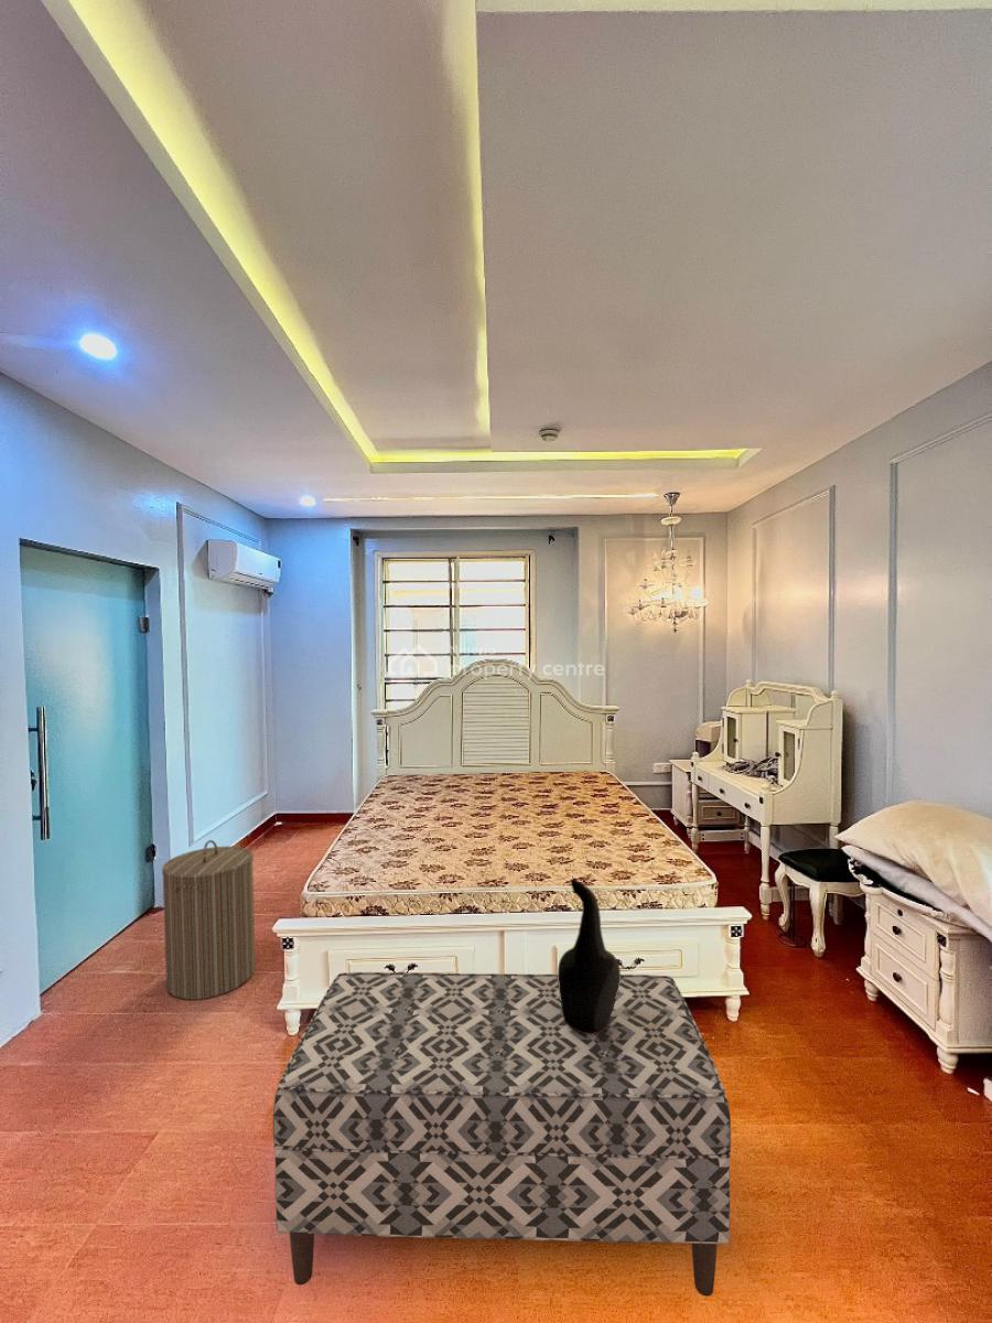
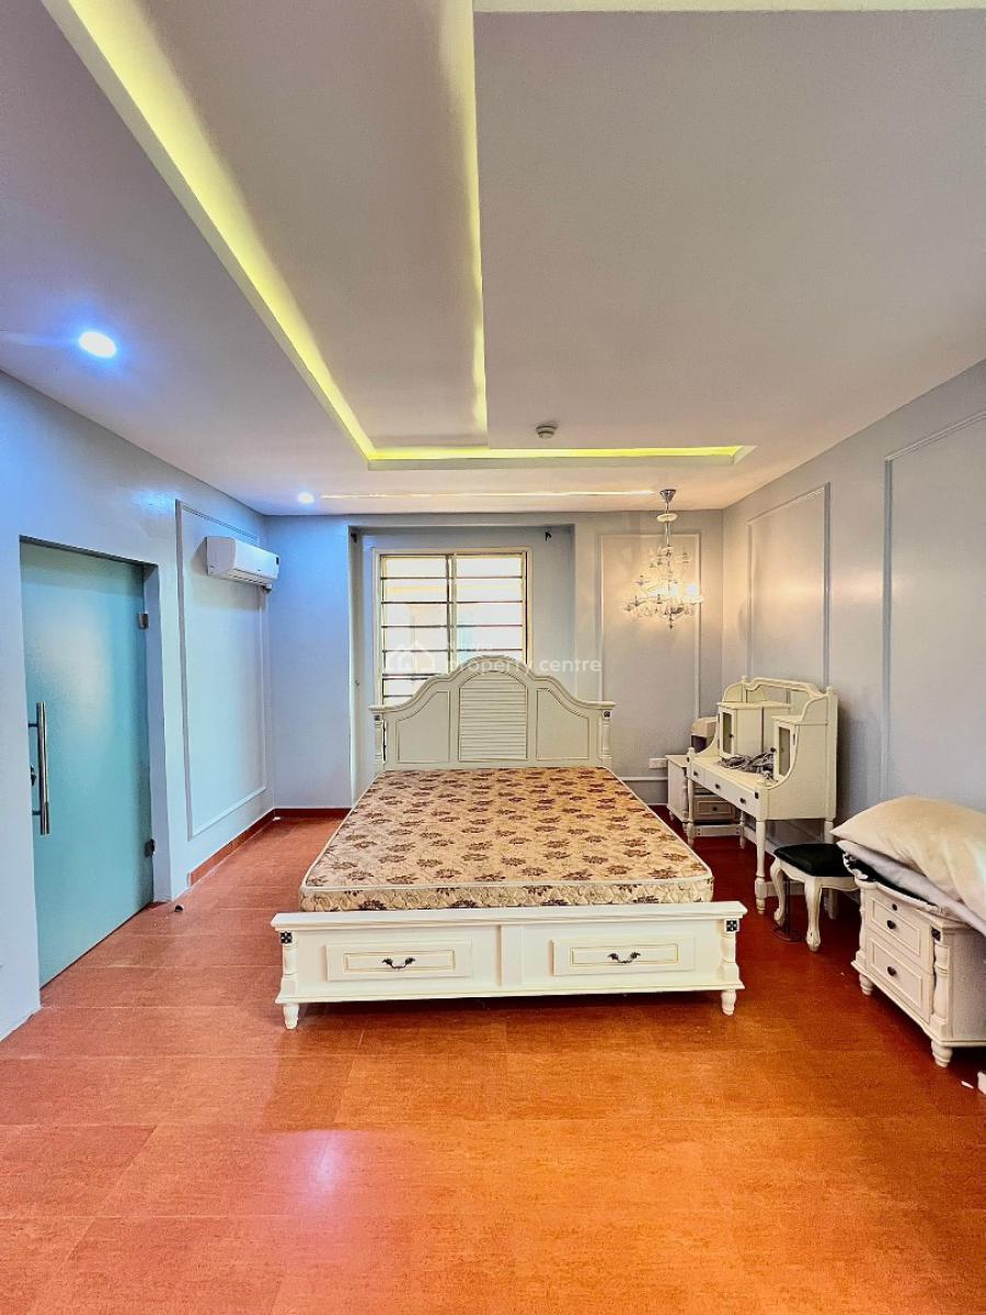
- decorative vase (585, 954)
- laundry hamper (209, 908)
- bench (502, 1114)
